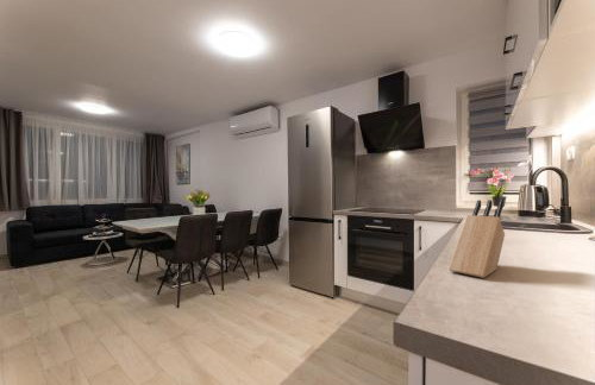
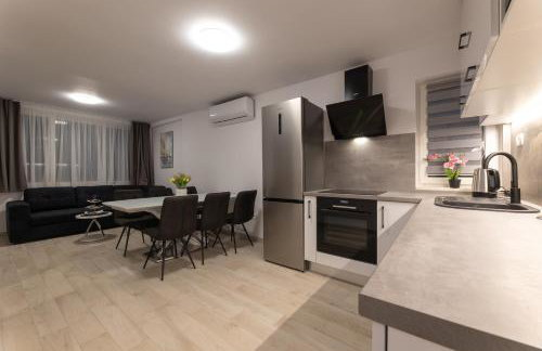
- knife block (480, 233)
